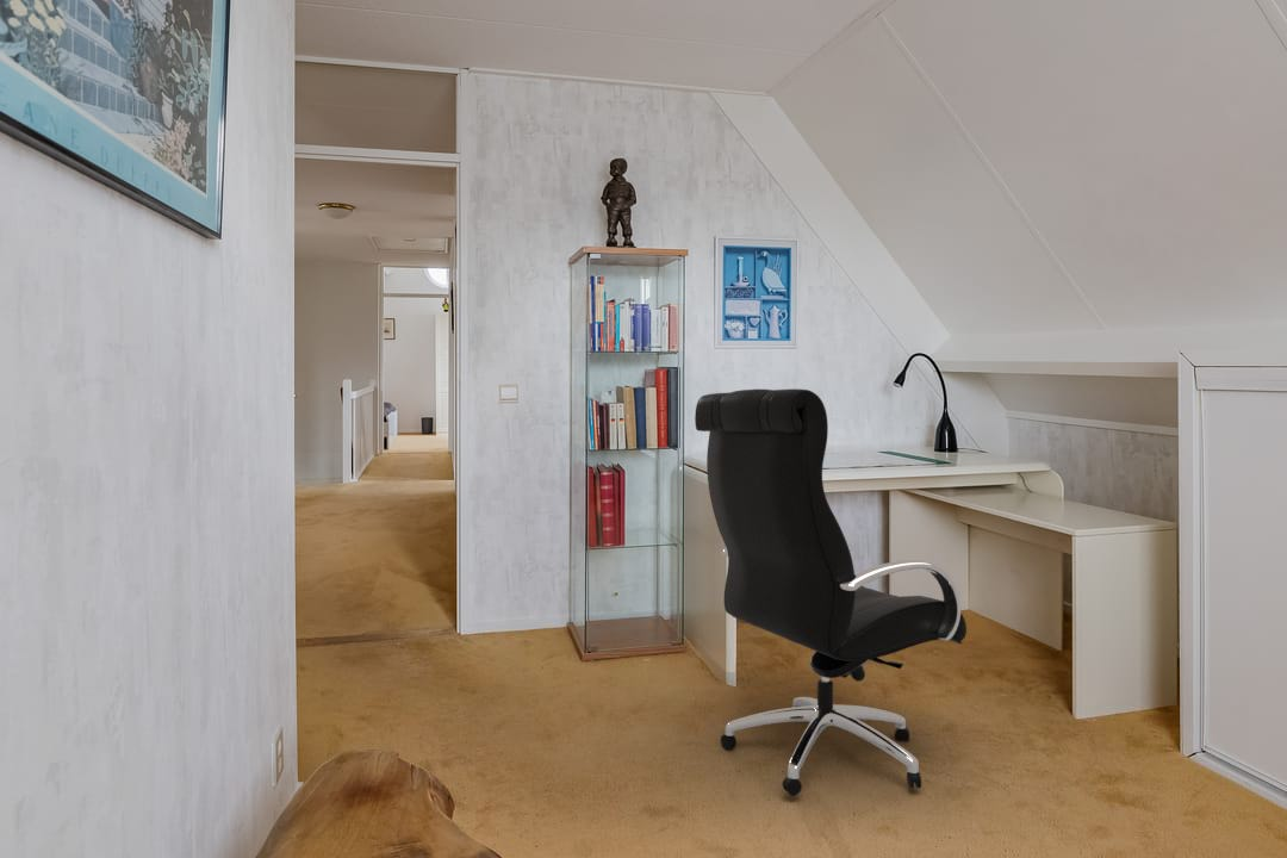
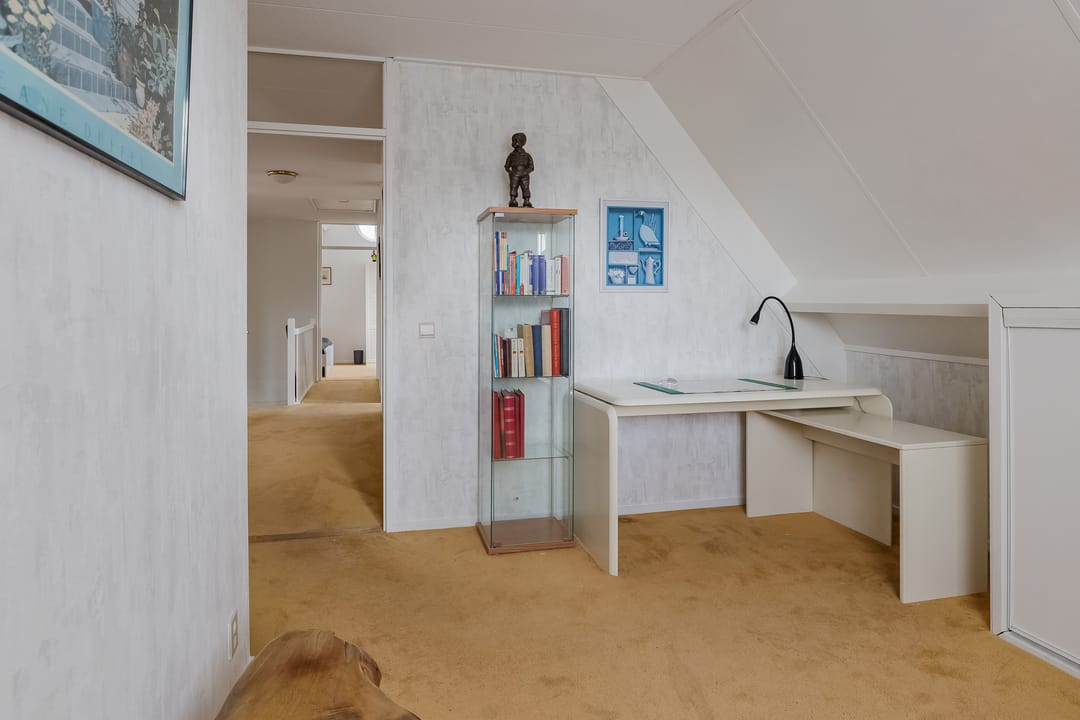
- office chair (825, 573)
